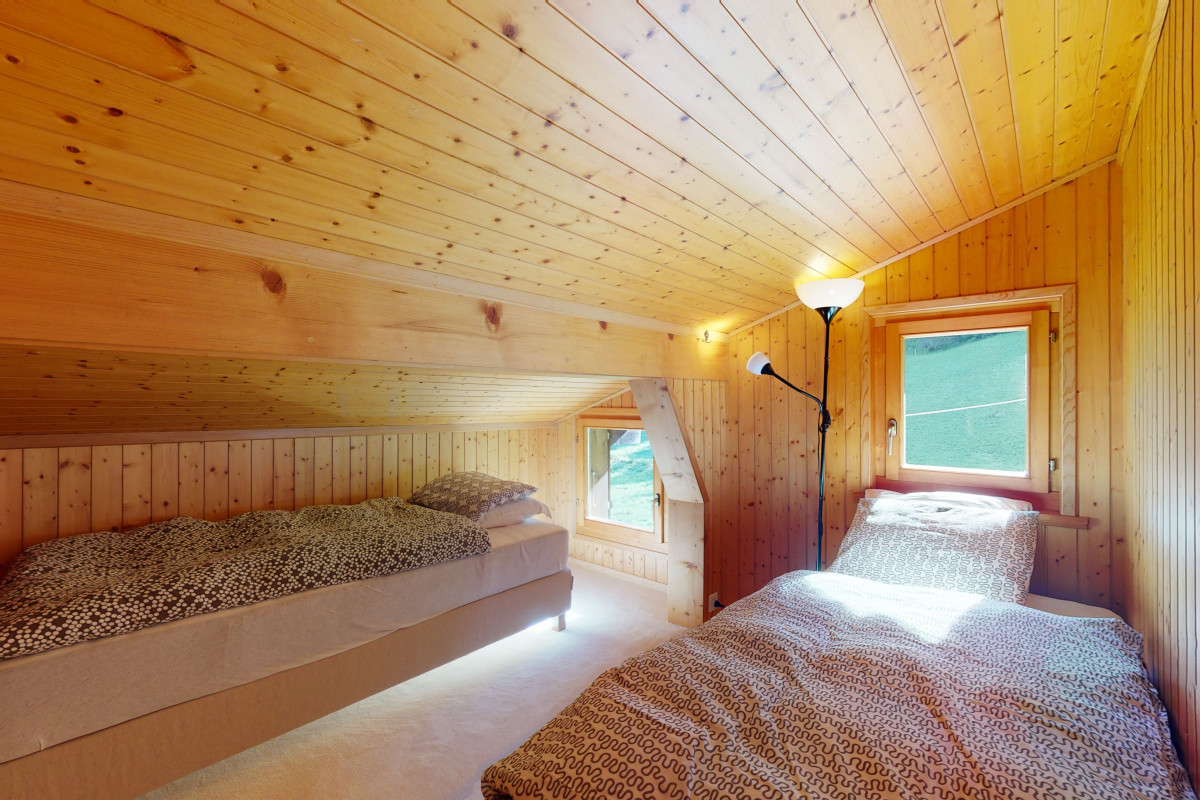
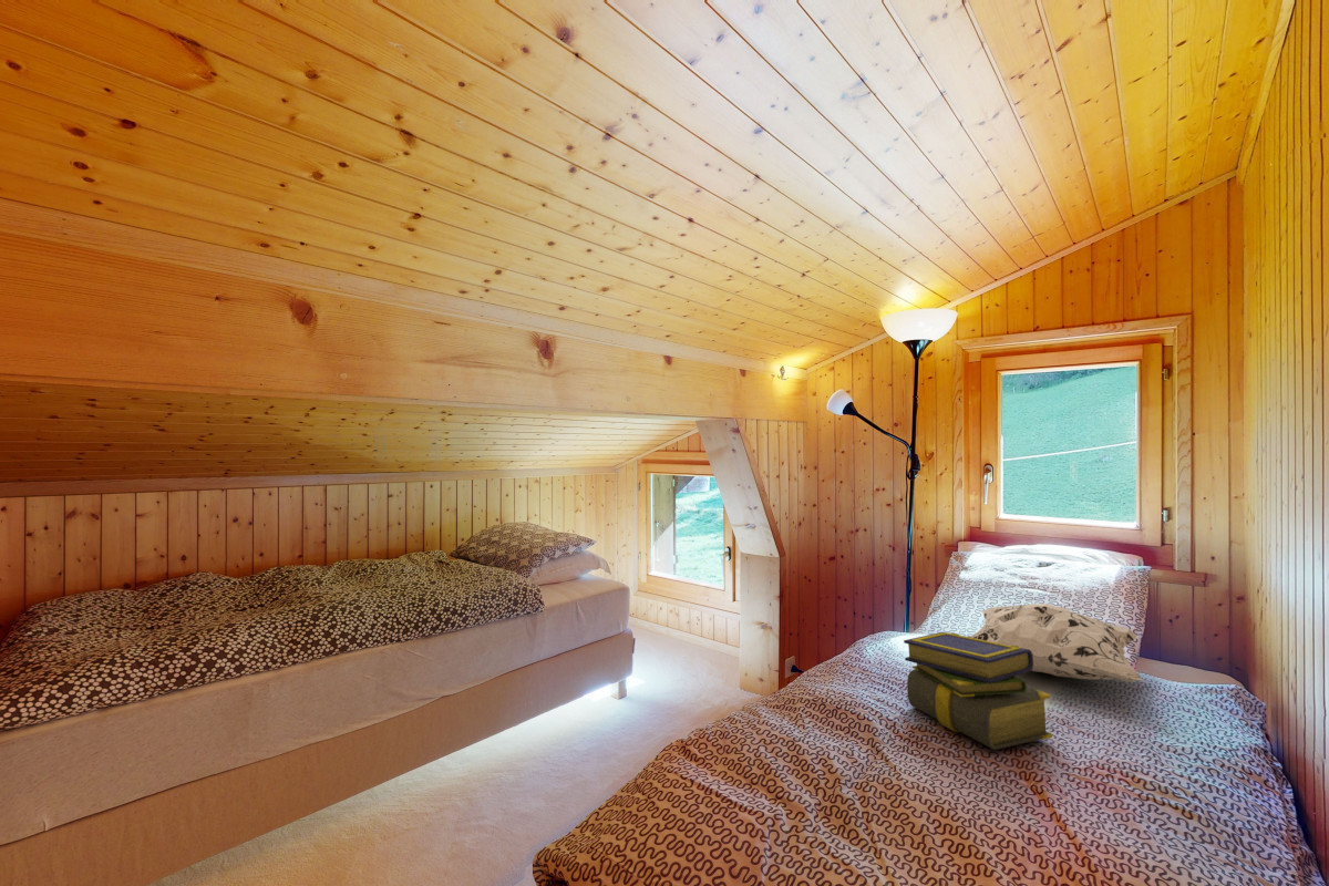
+ decorative pillow (1048, 639)
+ stack of books (968, 681)
